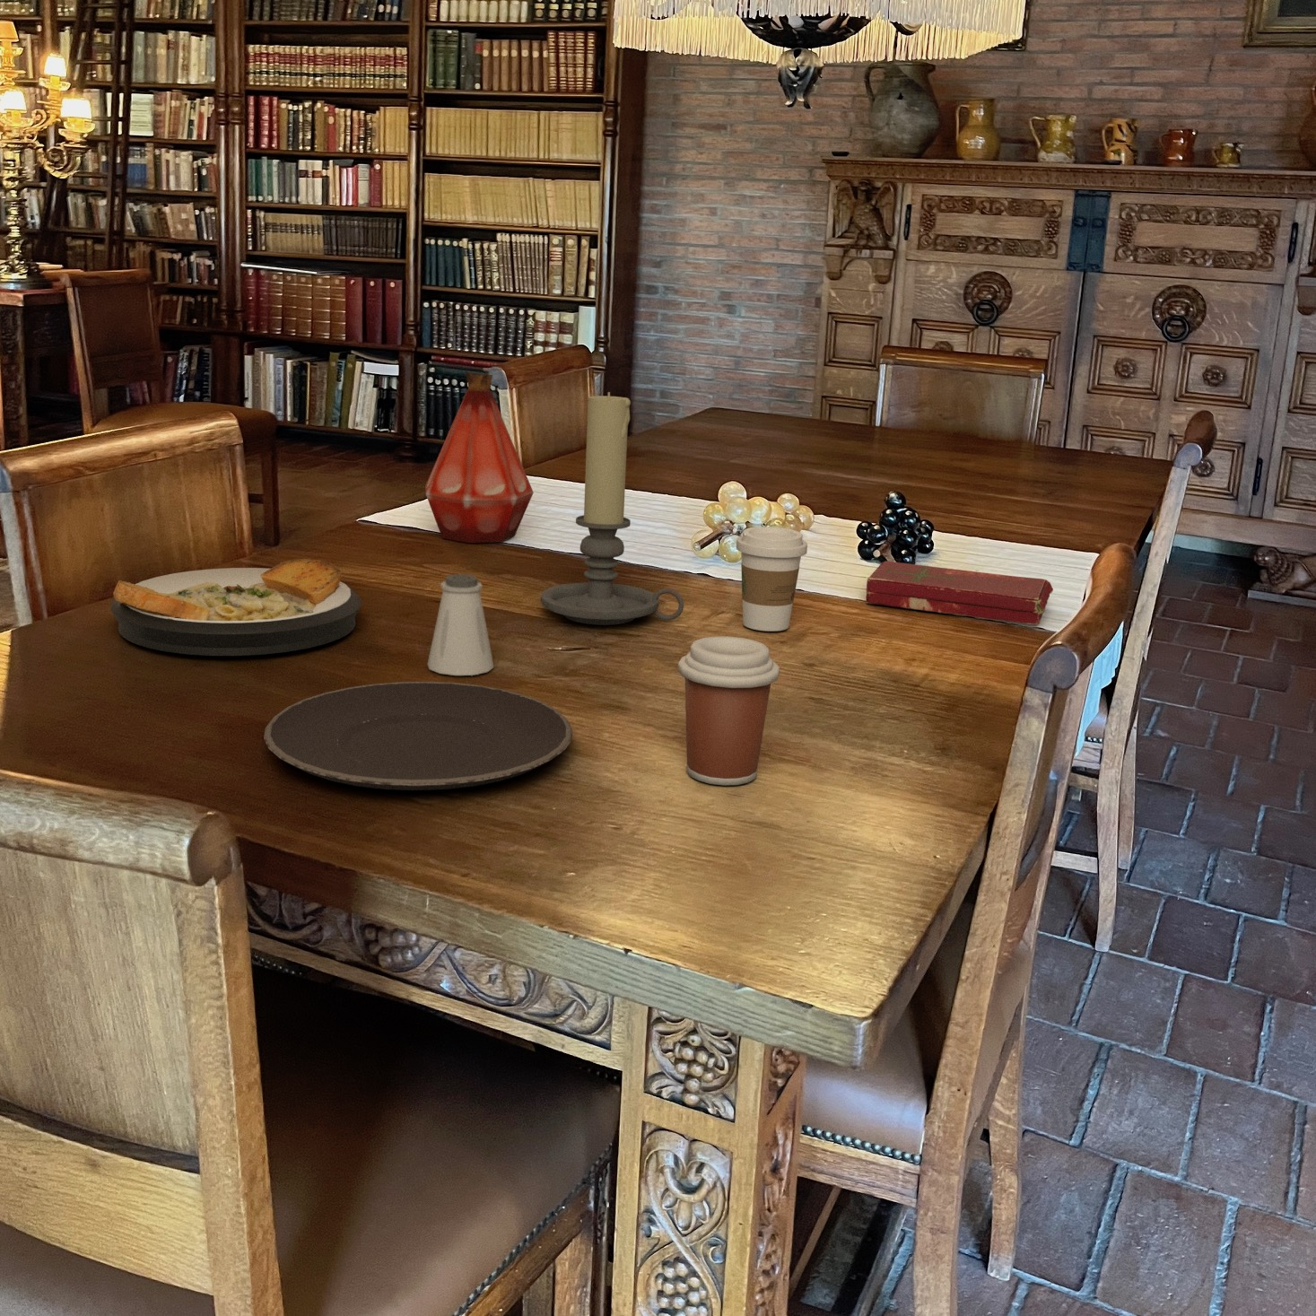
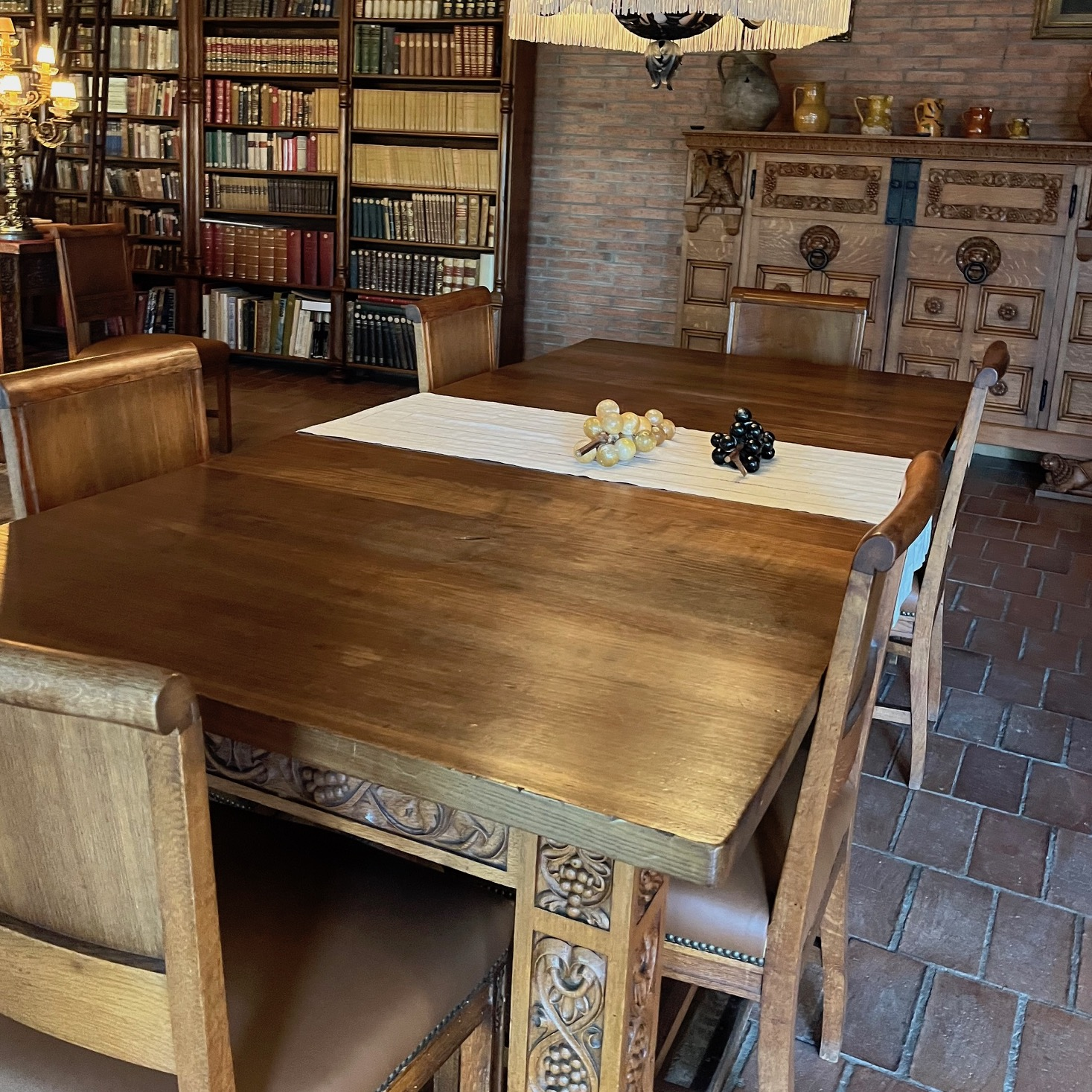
- bottle (475, 454)
- coffee cup (725, 710)
- saltshaker (462, 622)
- book (959, 592)
- coffee cup (769, 578)
- candle holder (616, 507)
- plate (239, 599)
- plate (421, 736)
